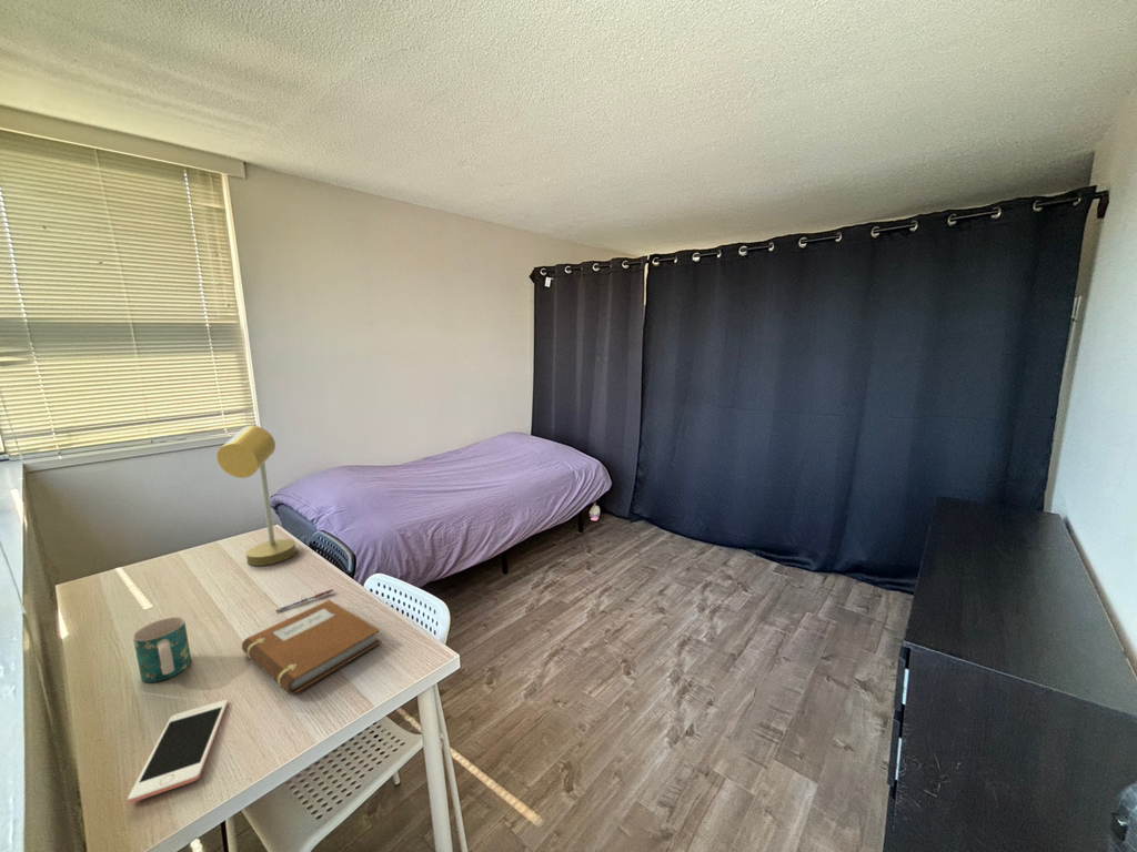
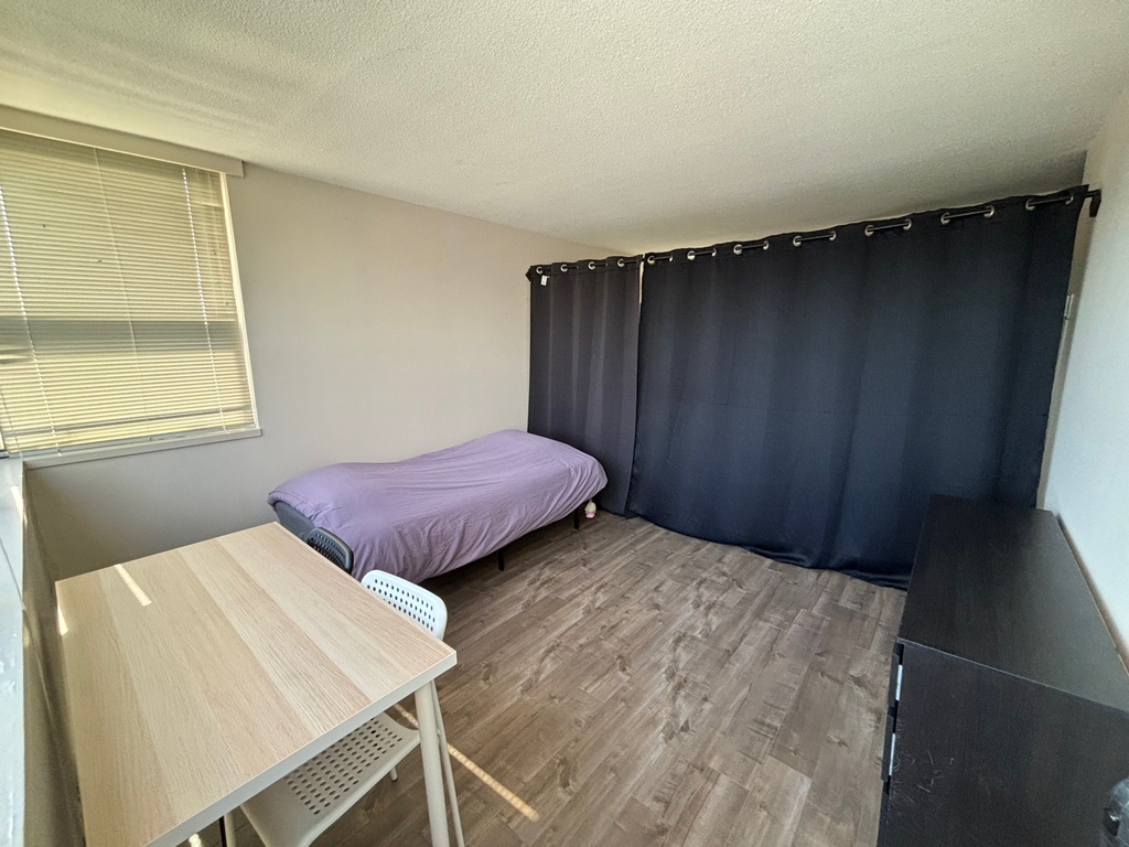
- notebook (310, 640)
- cell phone (183, 744)
- mug (164, 652)
- desk lamp (263, 494)
- pen (305, 599)
